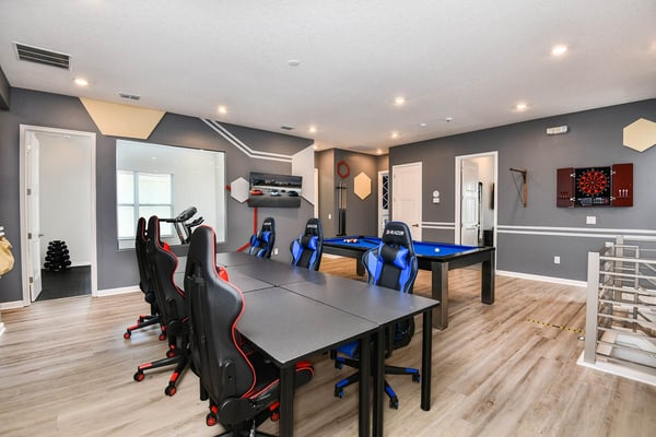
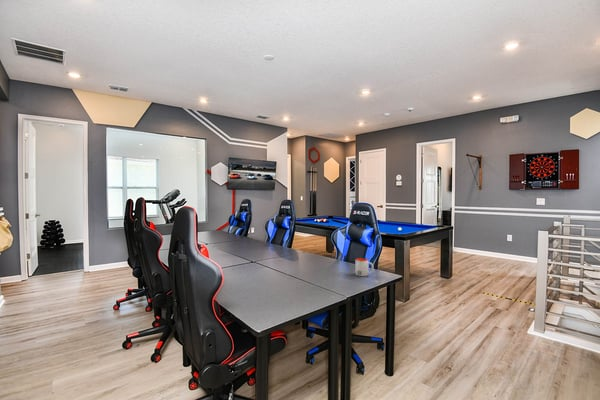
+ mug (364, 267)
